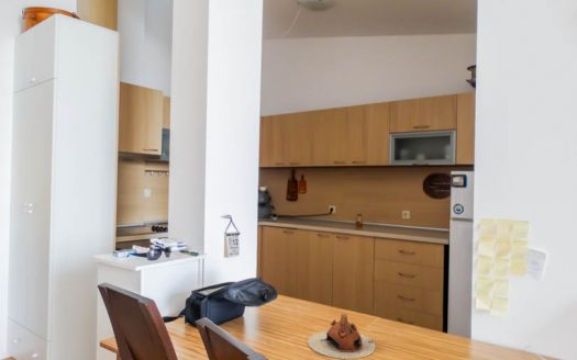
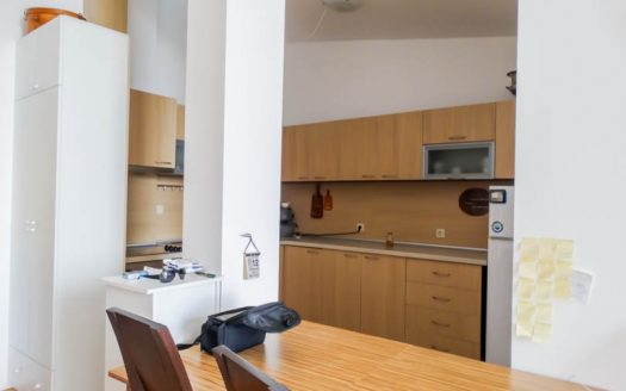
- teapot (341, 328)
